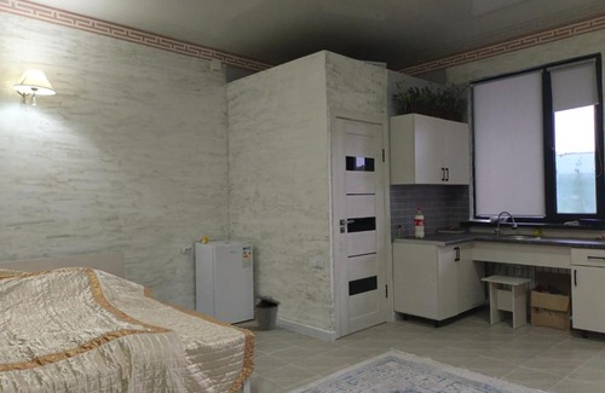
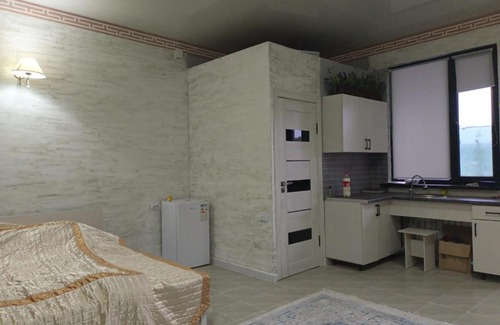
- trash can (267, 310)
